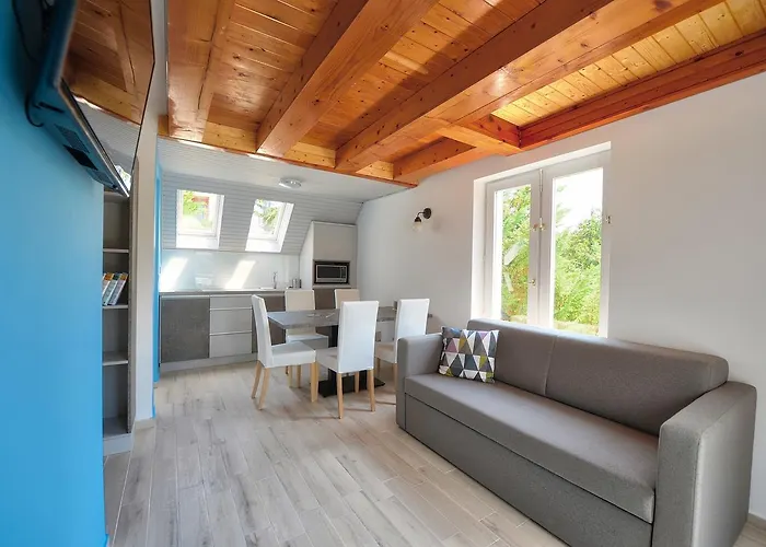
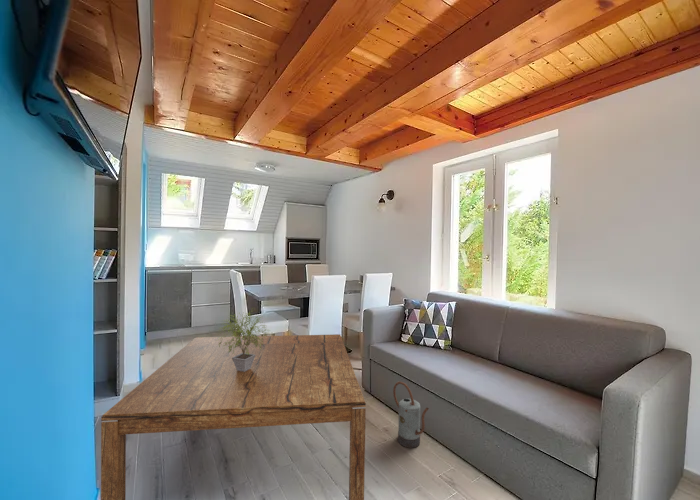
+ watering can (409, 413)
+ coffee table (259, 404)
+ potted plant (242, 337)
